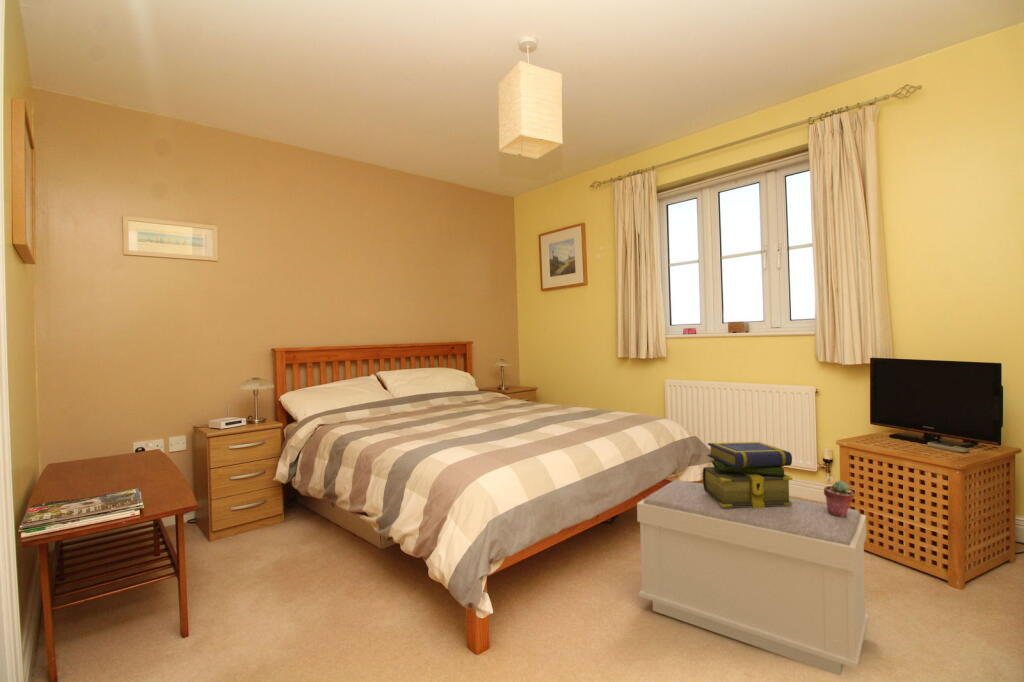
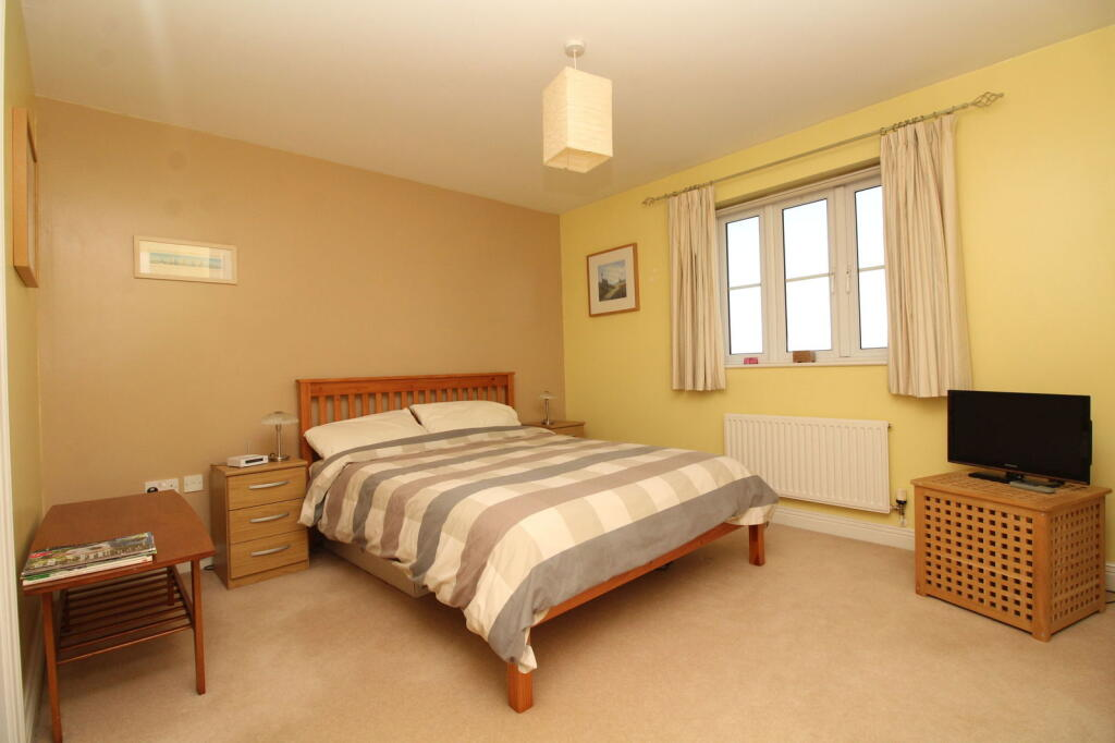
- stack of books (746, 471)
- bench (747, 560)
- potted succulent (836, 496)
